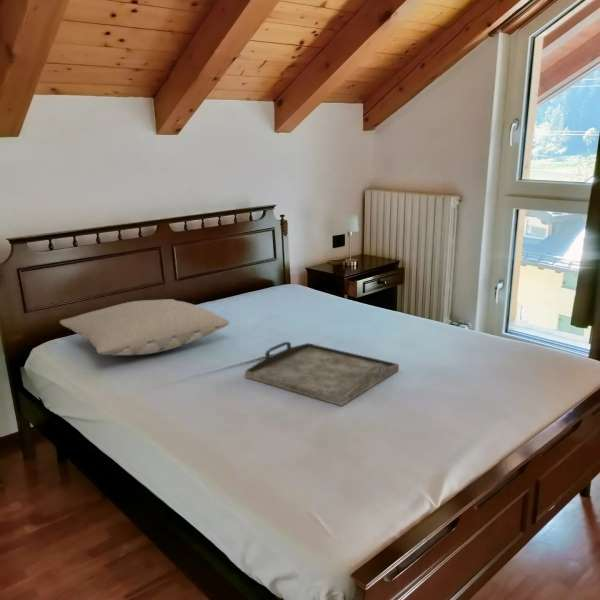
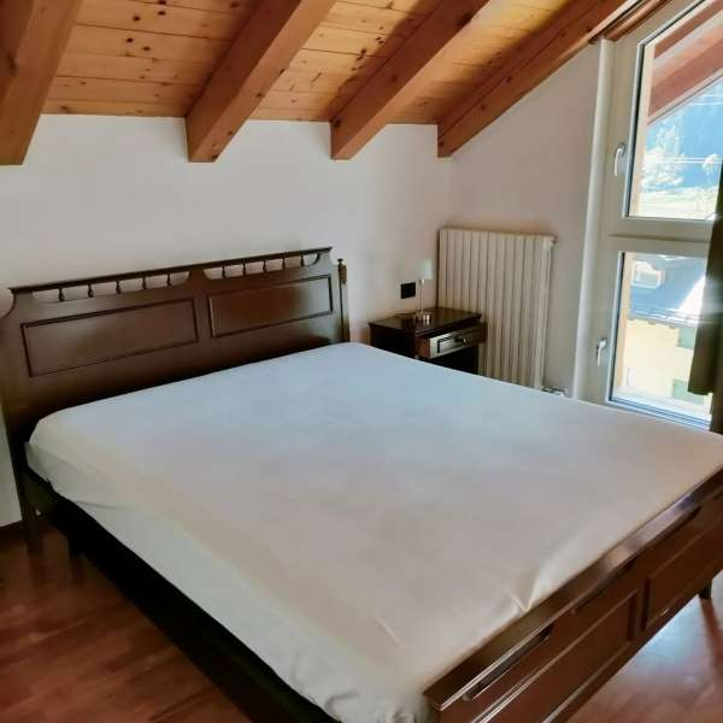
- pillow (142, 322)
- serving tray (322, 364)
